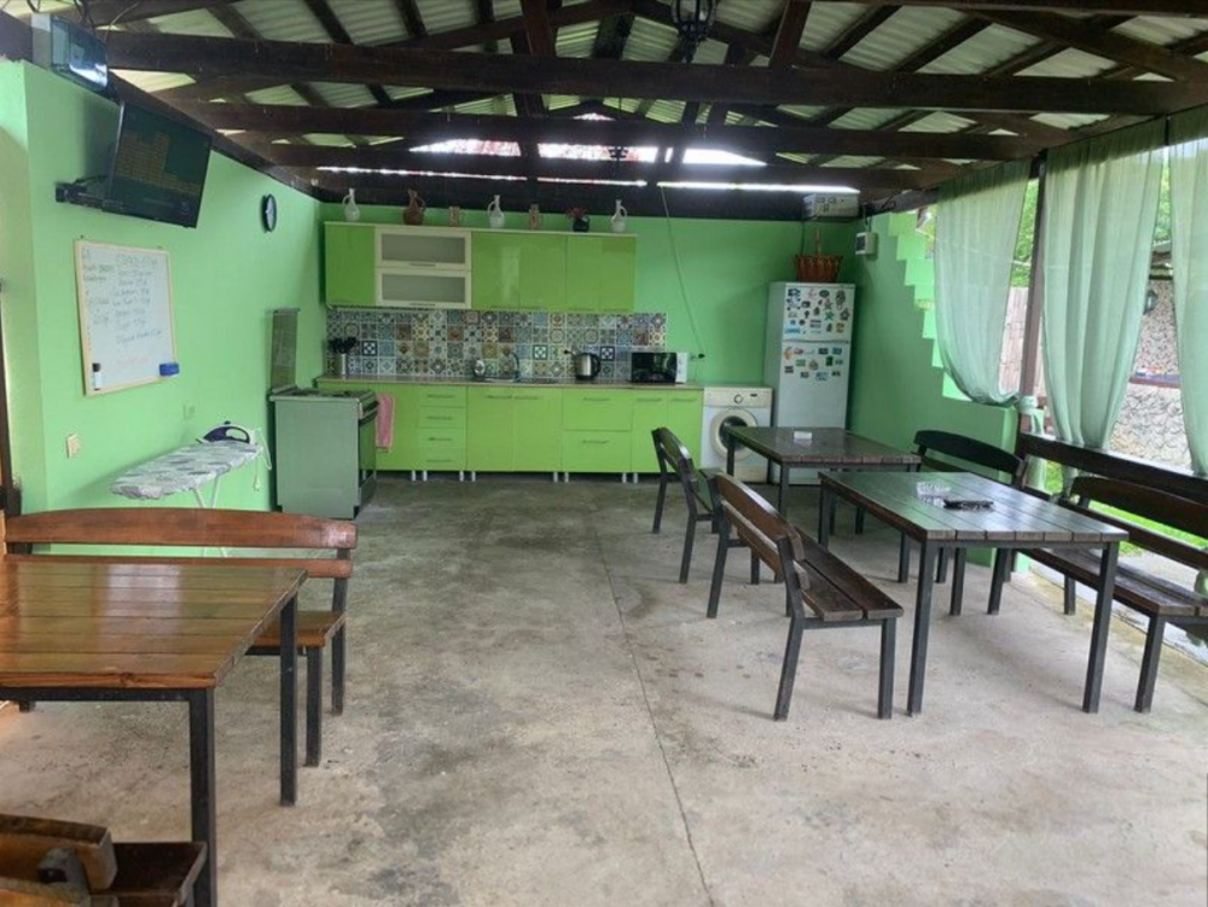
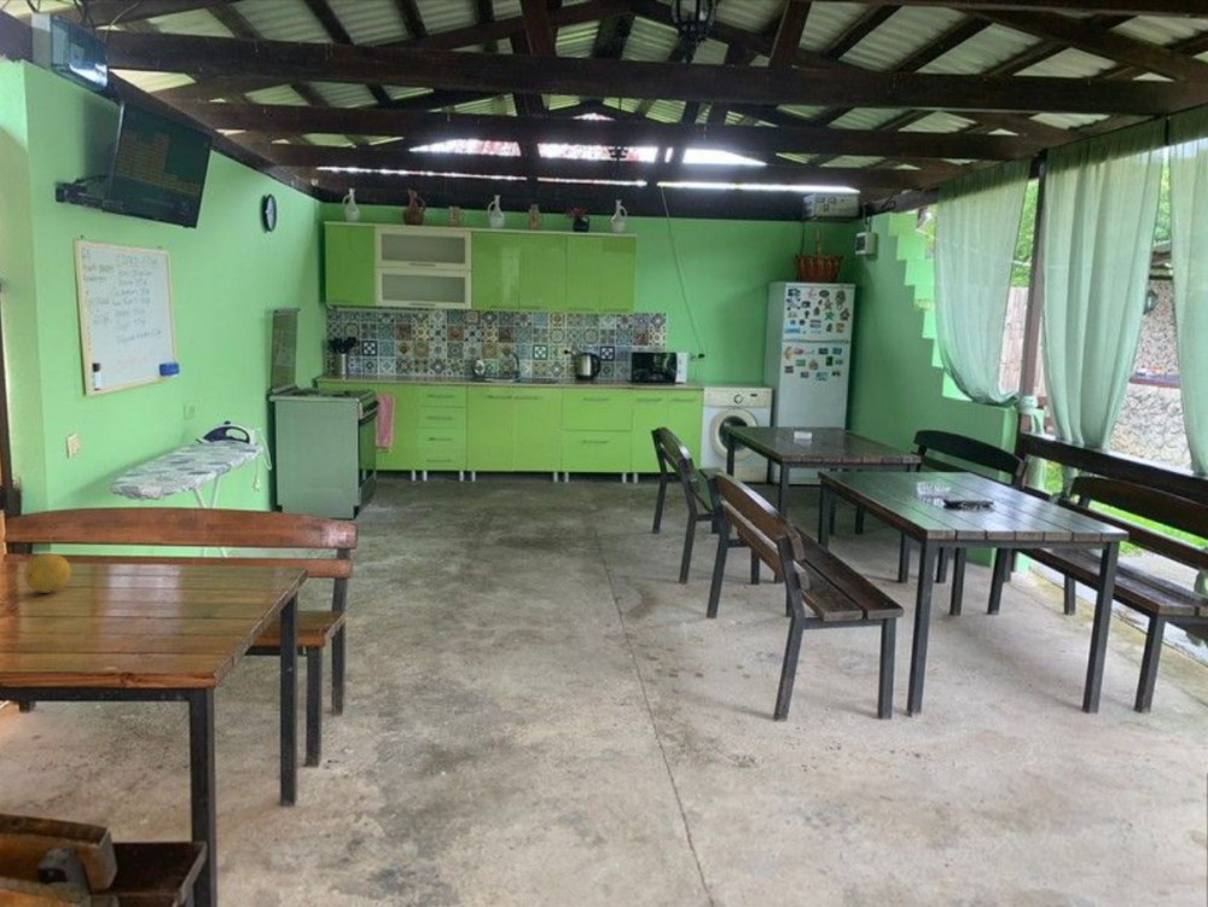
+ fruit (47, 572)
